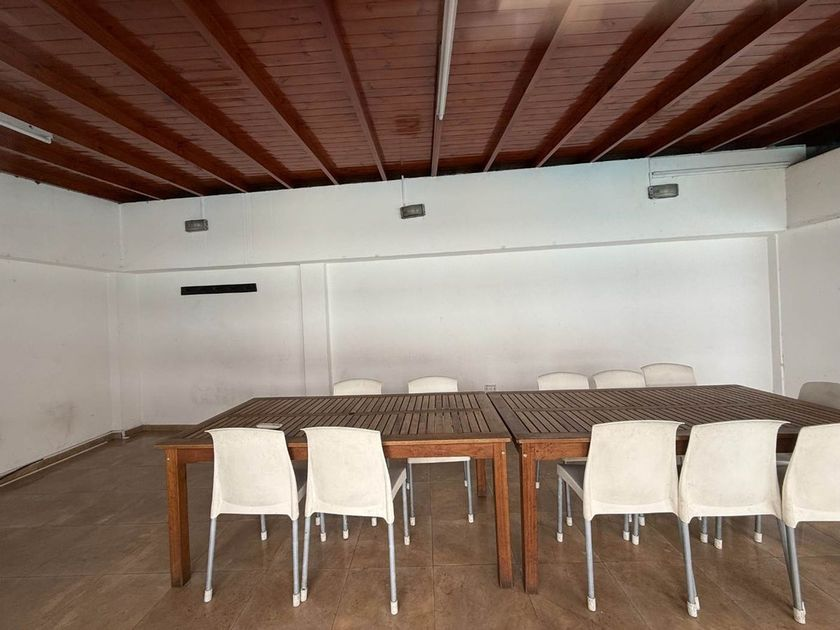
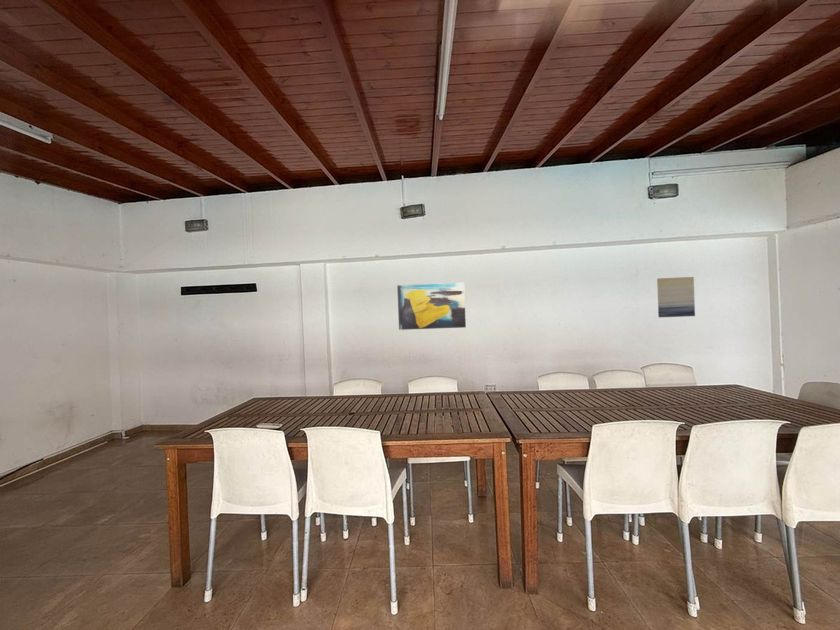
+ wall art (675, 297)
+ wall art (431, 306)
